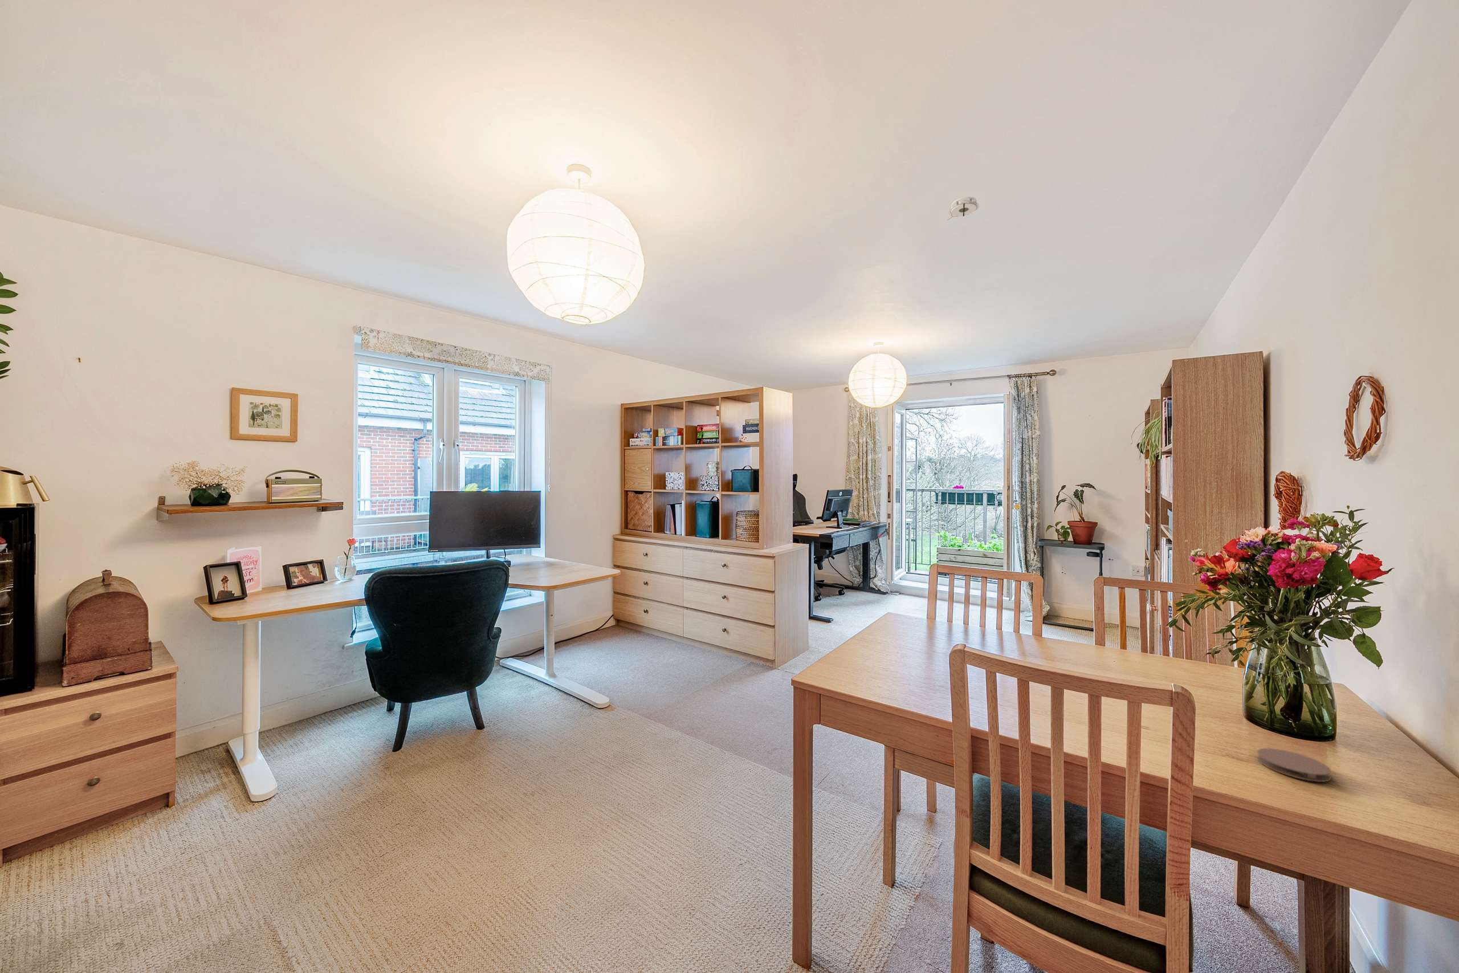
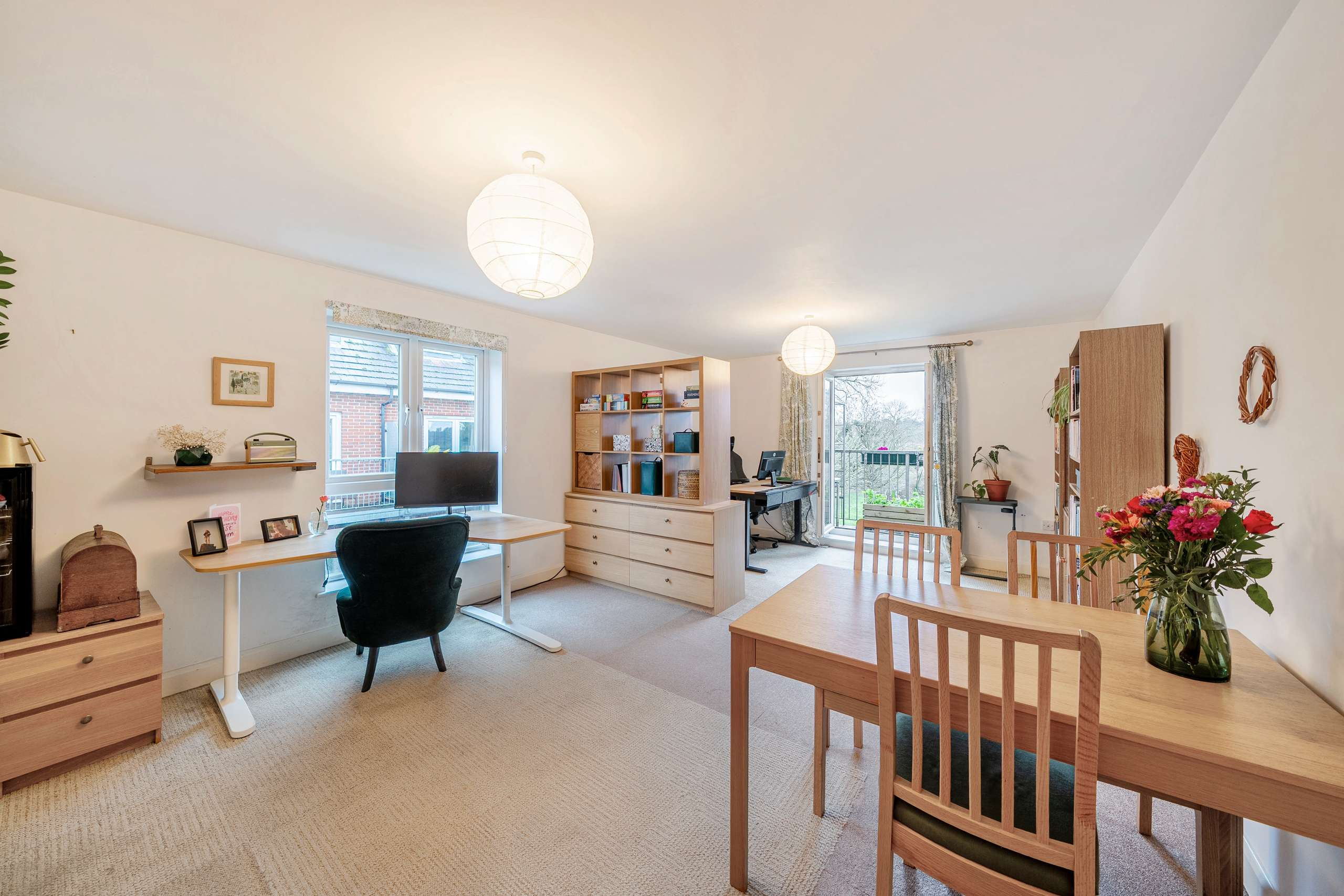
- coaster (1293, 763)
- smoke detector (963, 207)
